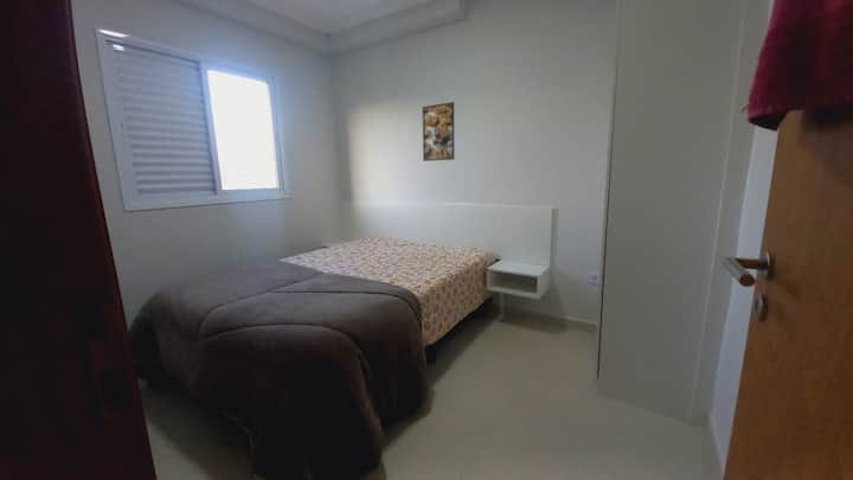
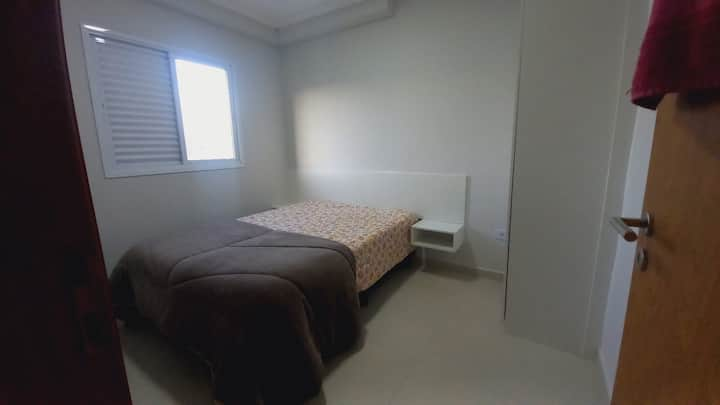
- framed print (437, 133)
